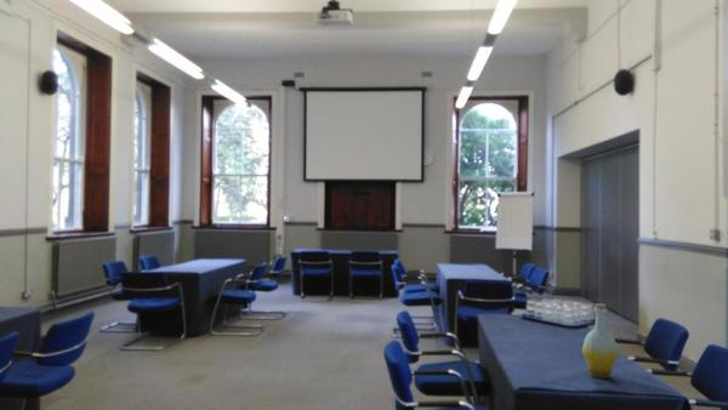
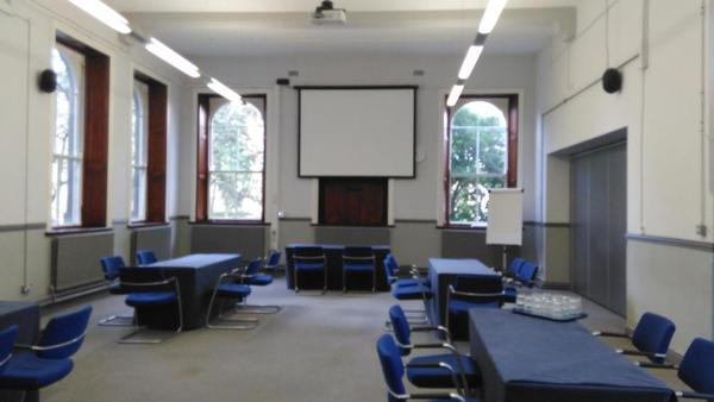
- bottle (599, 340)
